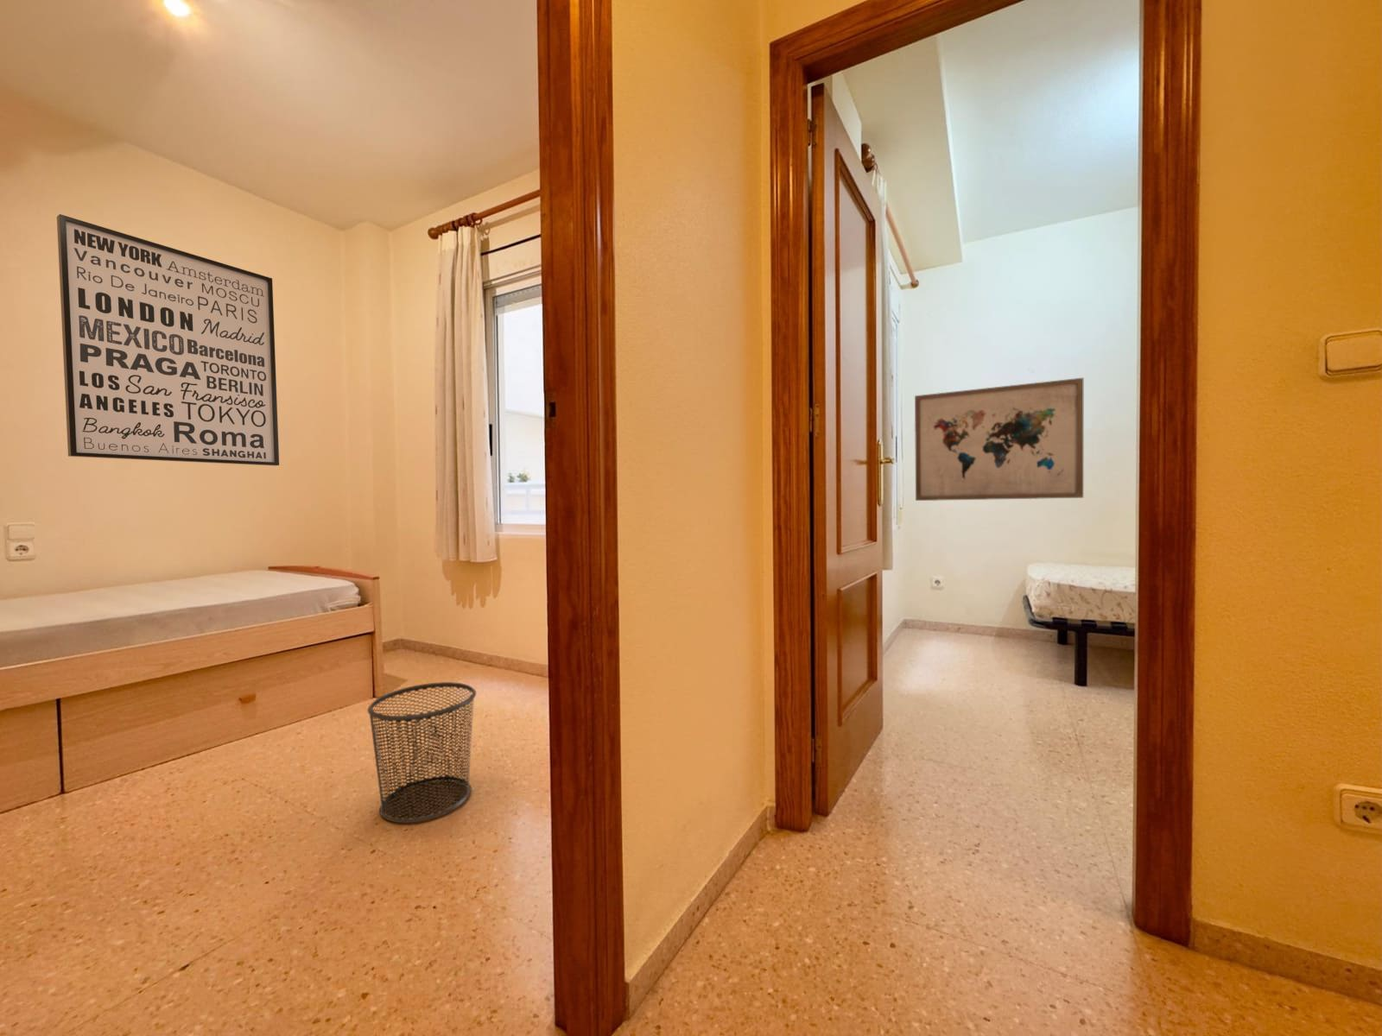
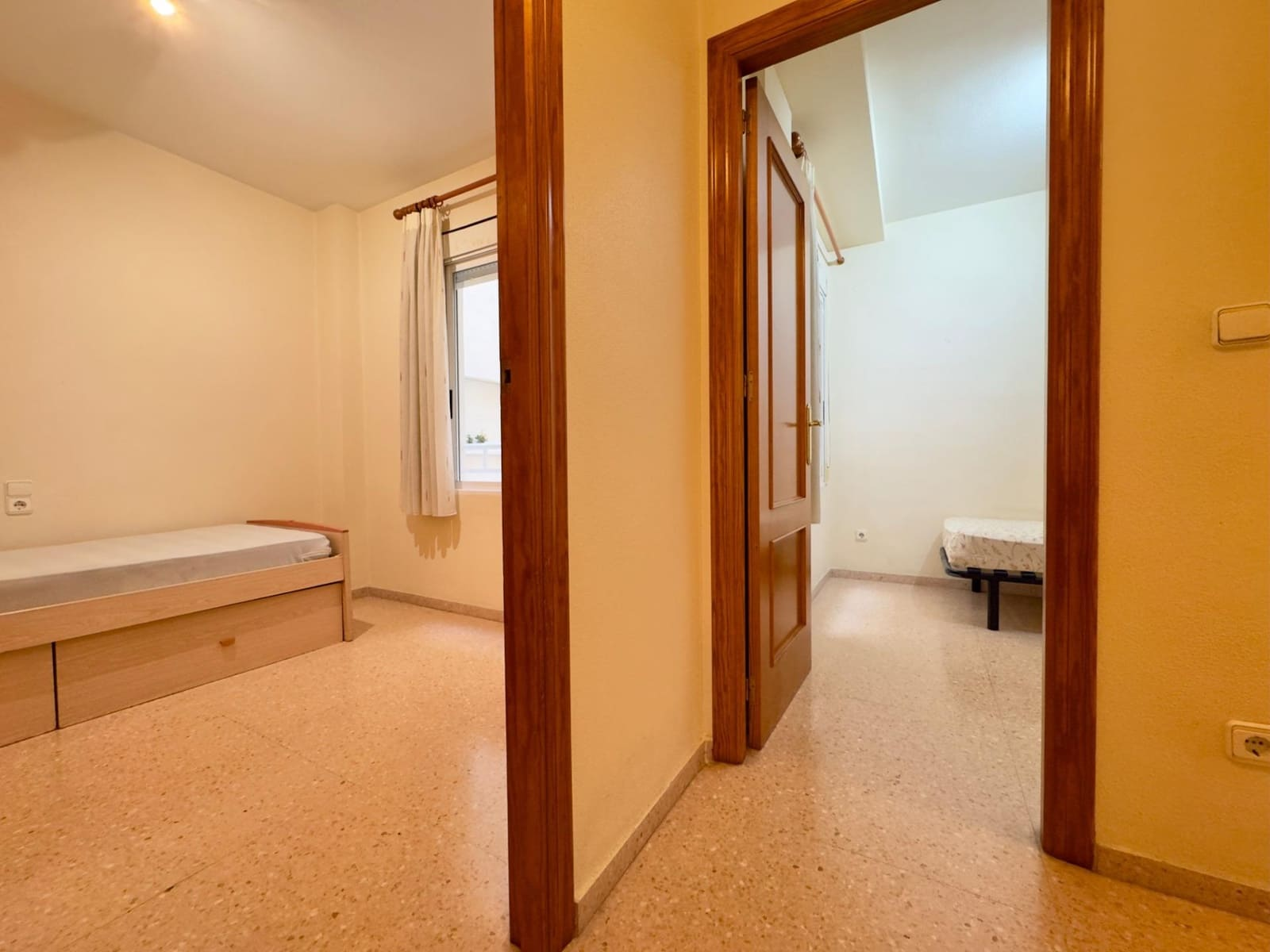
- wall art (994, 443)
- waste bin (425, 749)
- wall art (182, 357)
